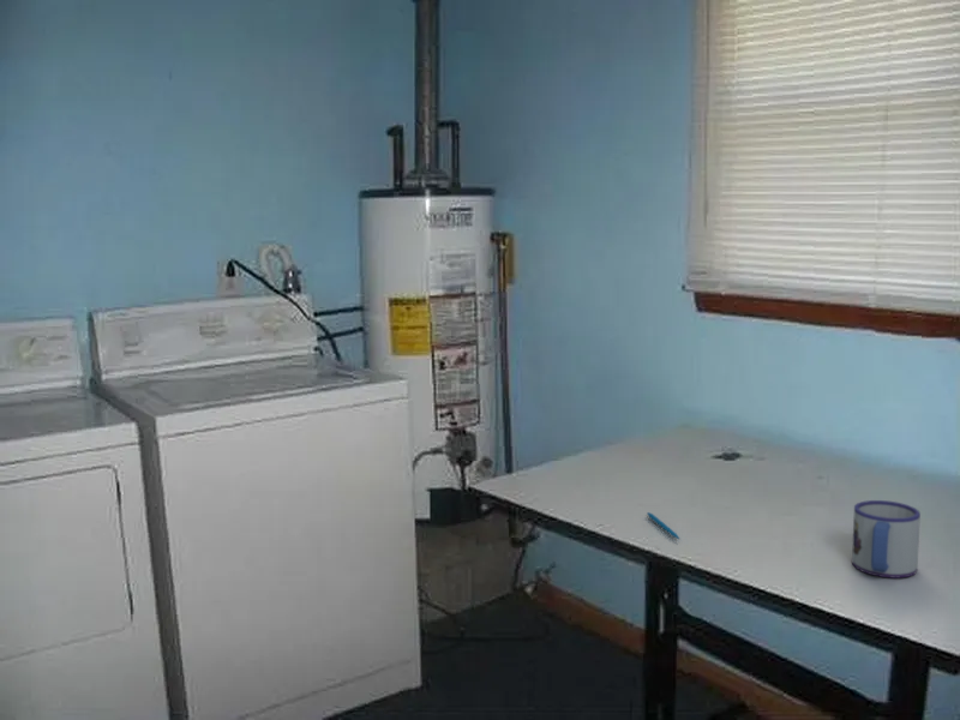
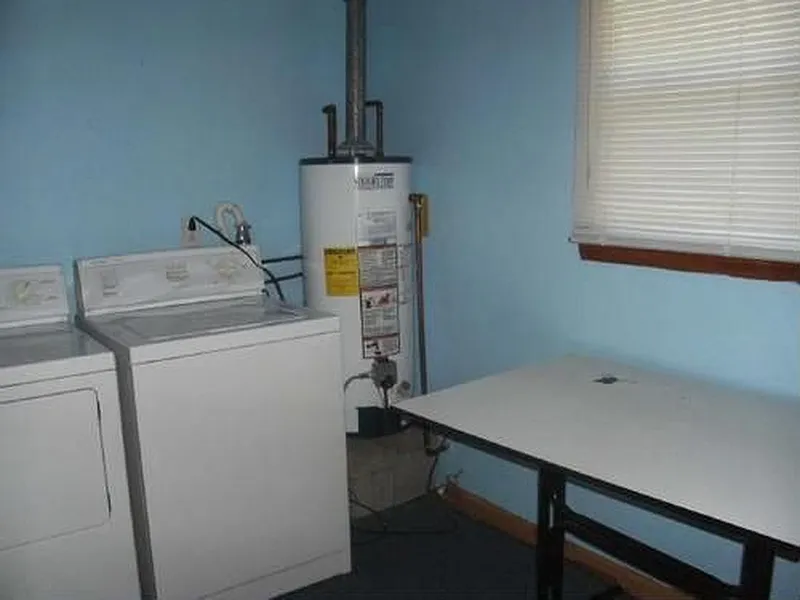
- pen (662, 524)
- mug (883, 541)
